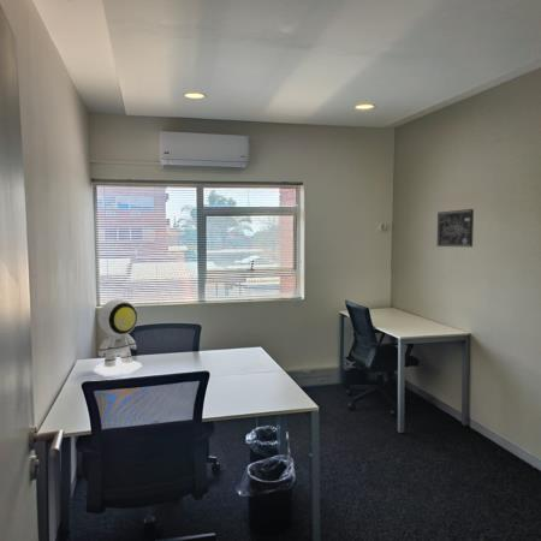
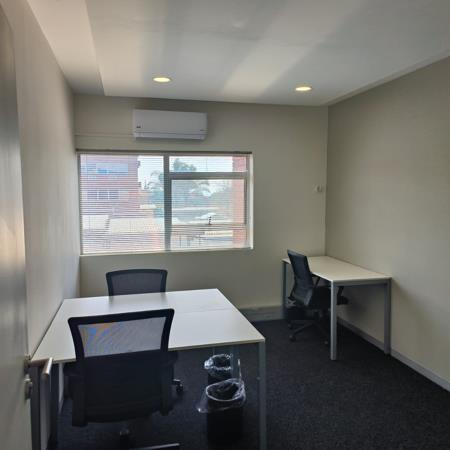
- wall art (453, 228)
- desk lamp (117, 333)
